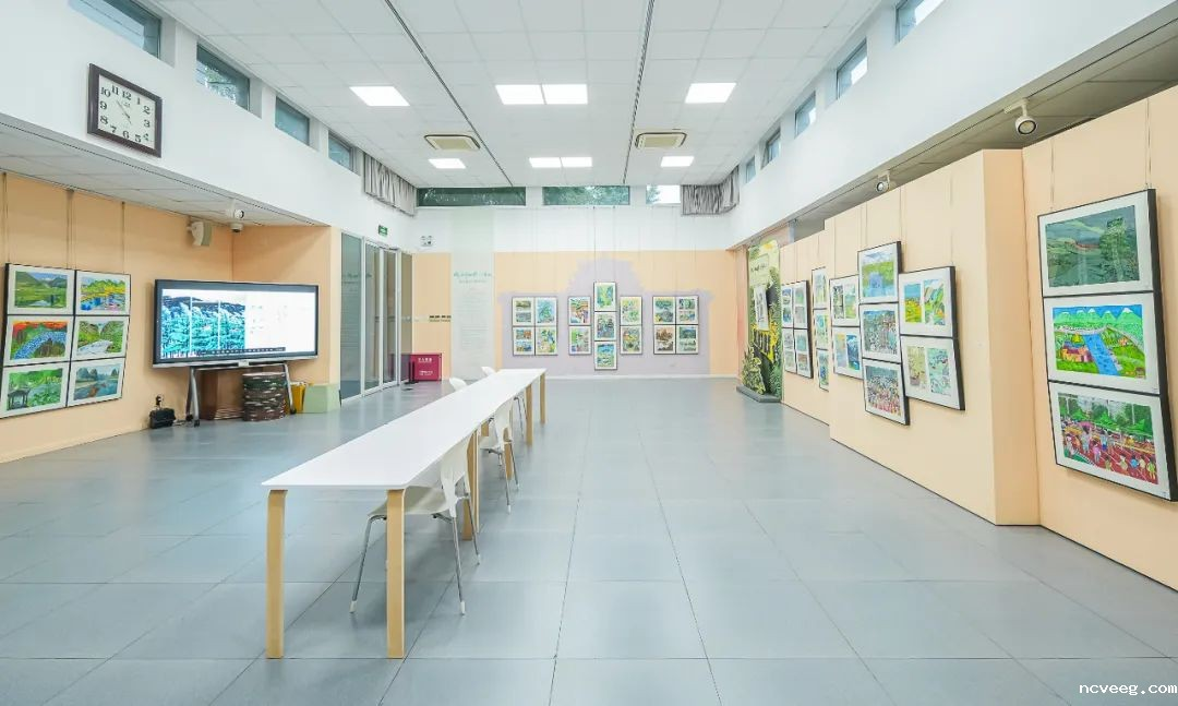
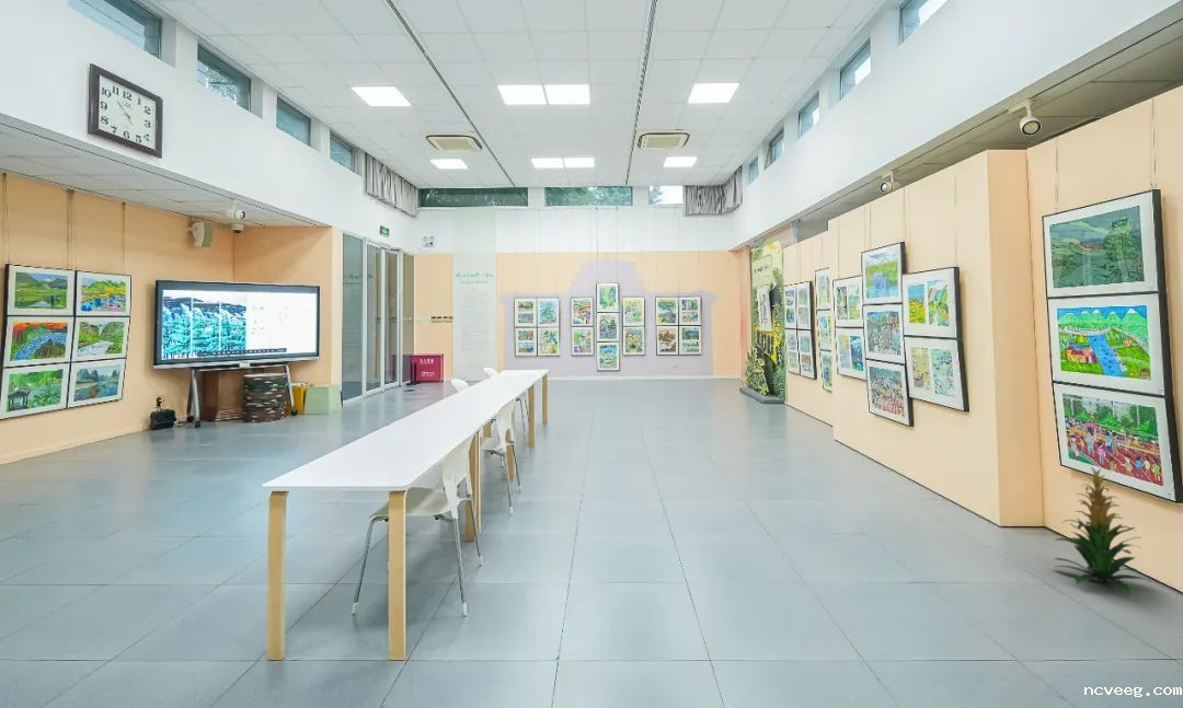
+ indoor plant (1100, 524)
